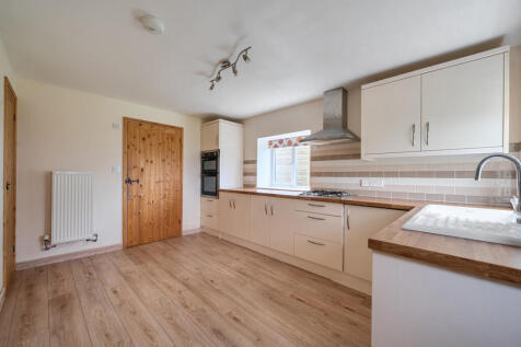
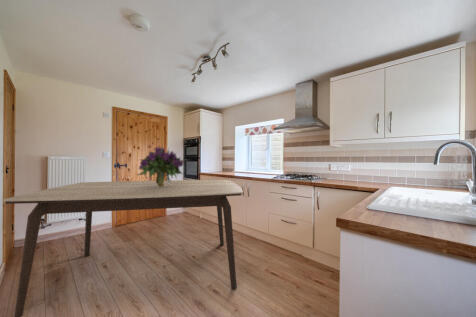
+ bouquet (161, 167)
+ dining table (150, 208)
